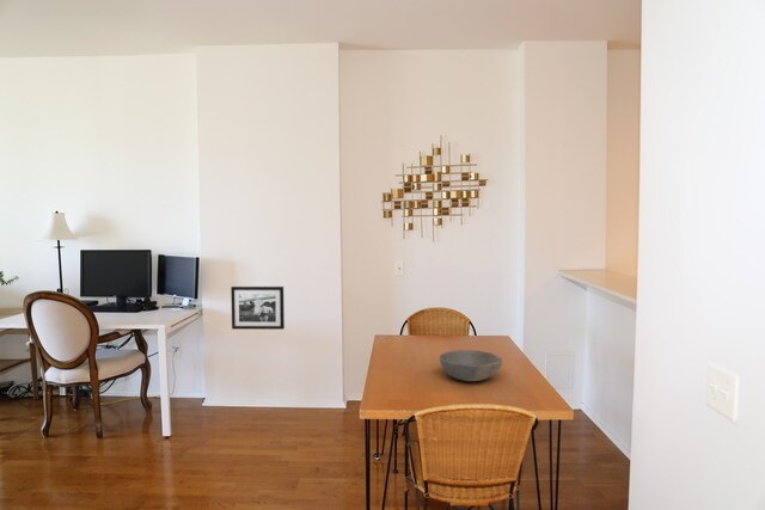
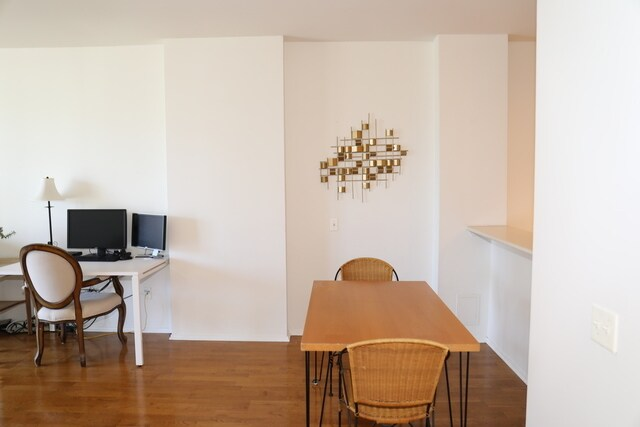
- picture frame (257, 307)
- bowl (470, 367)
